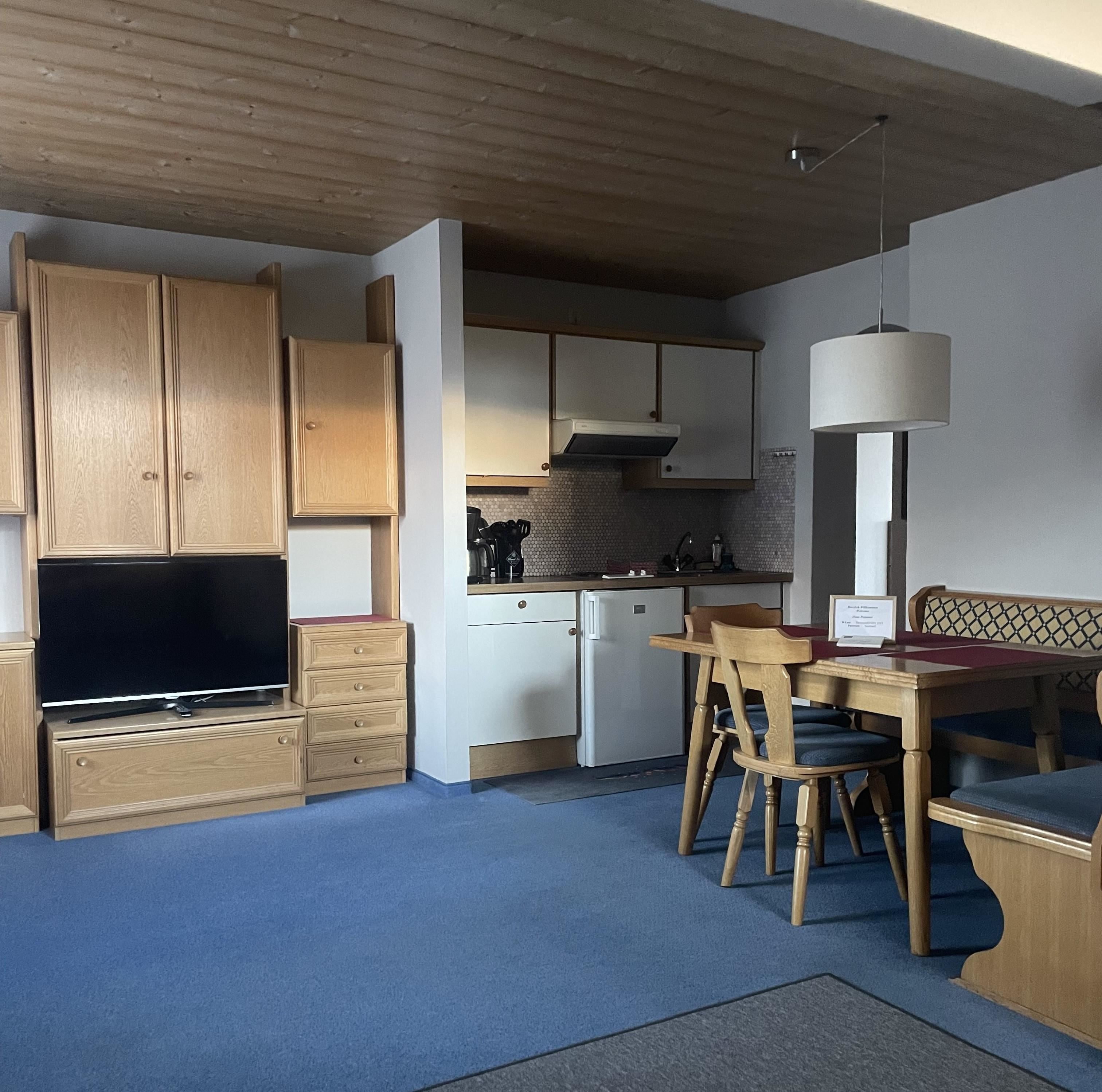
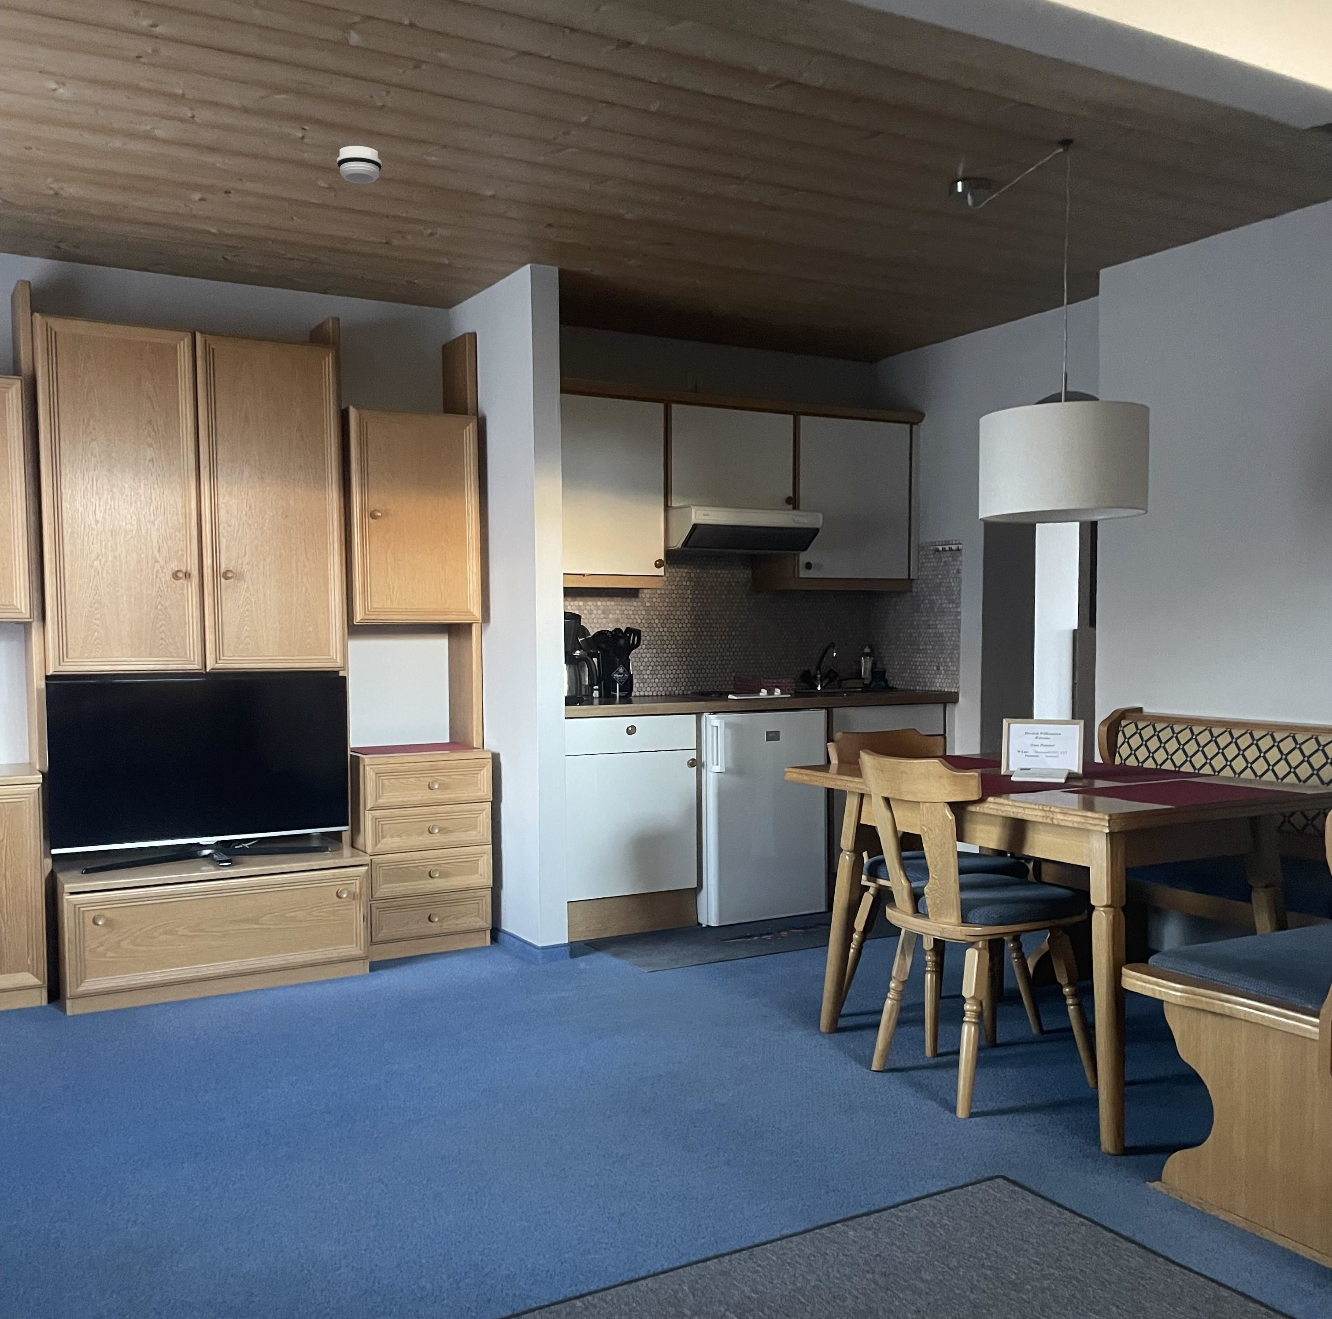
+ smoke detector (359, 165)
